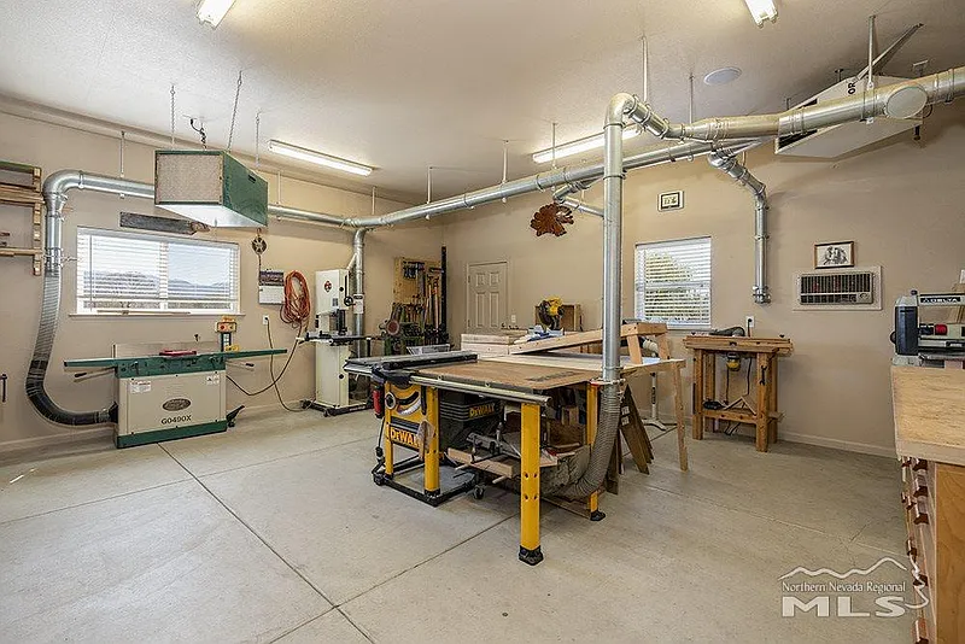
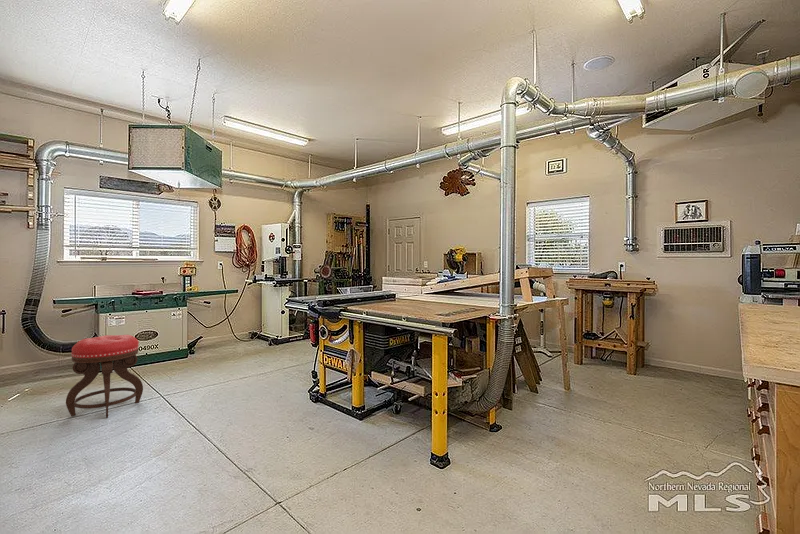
+ stool (106, 373)
